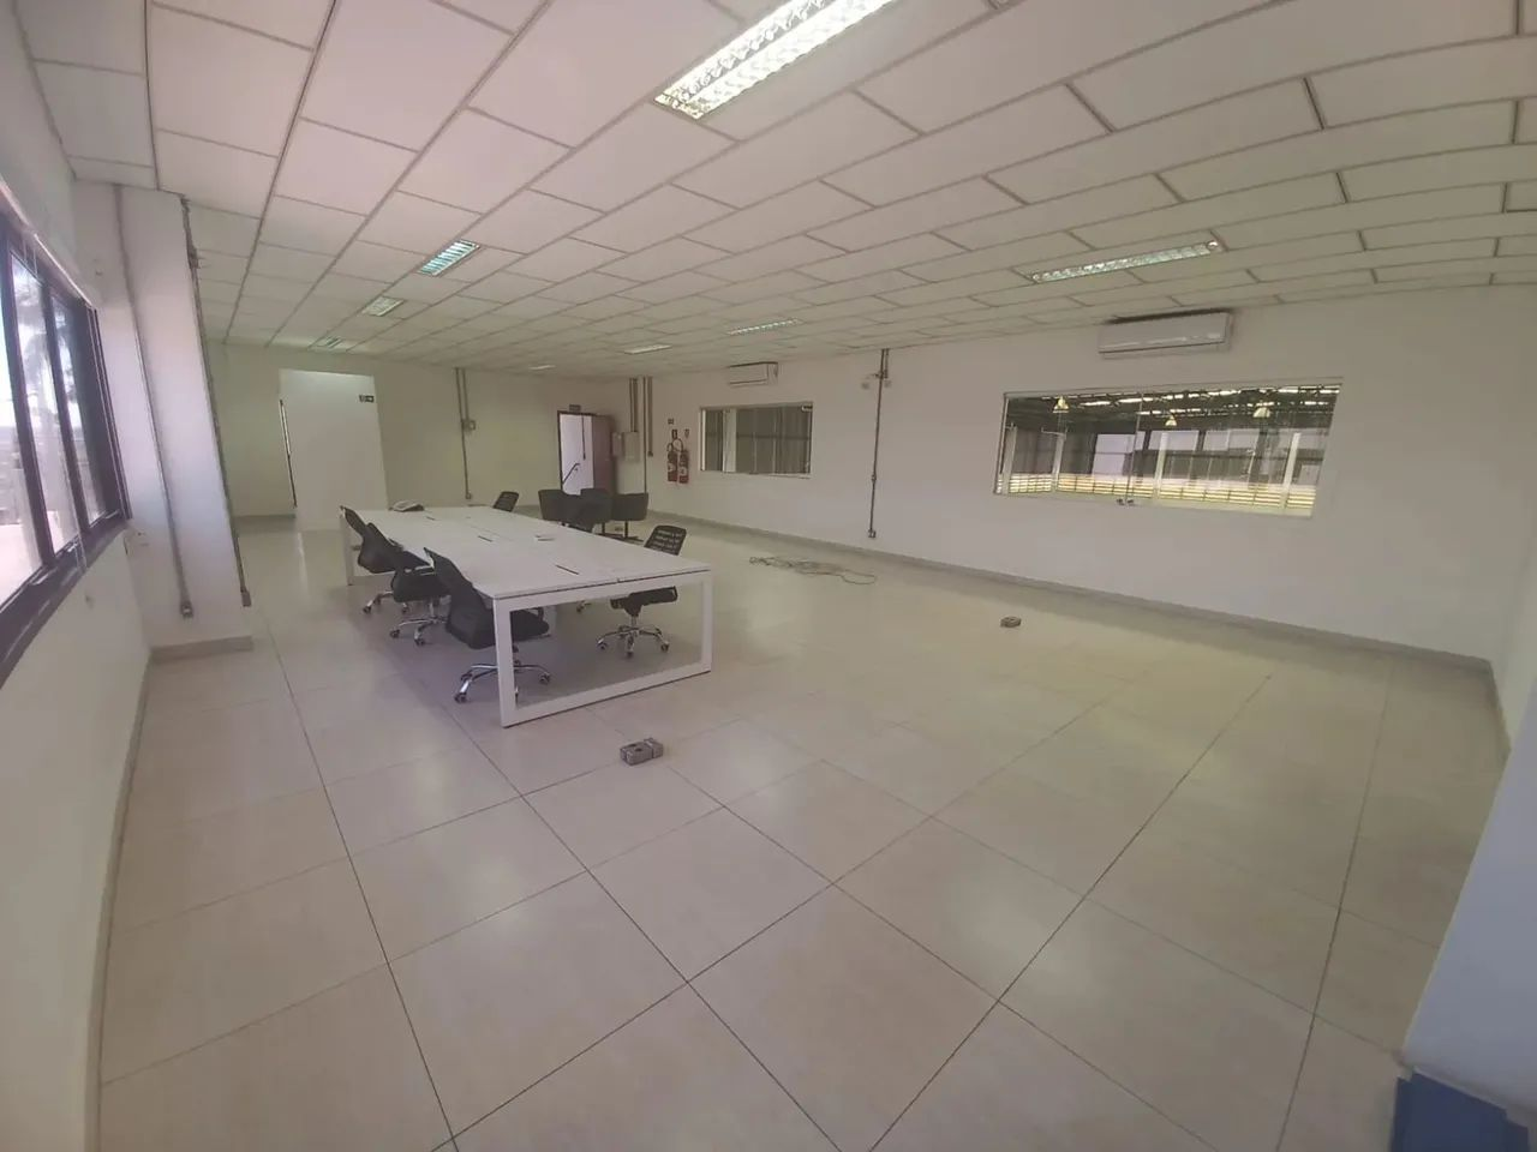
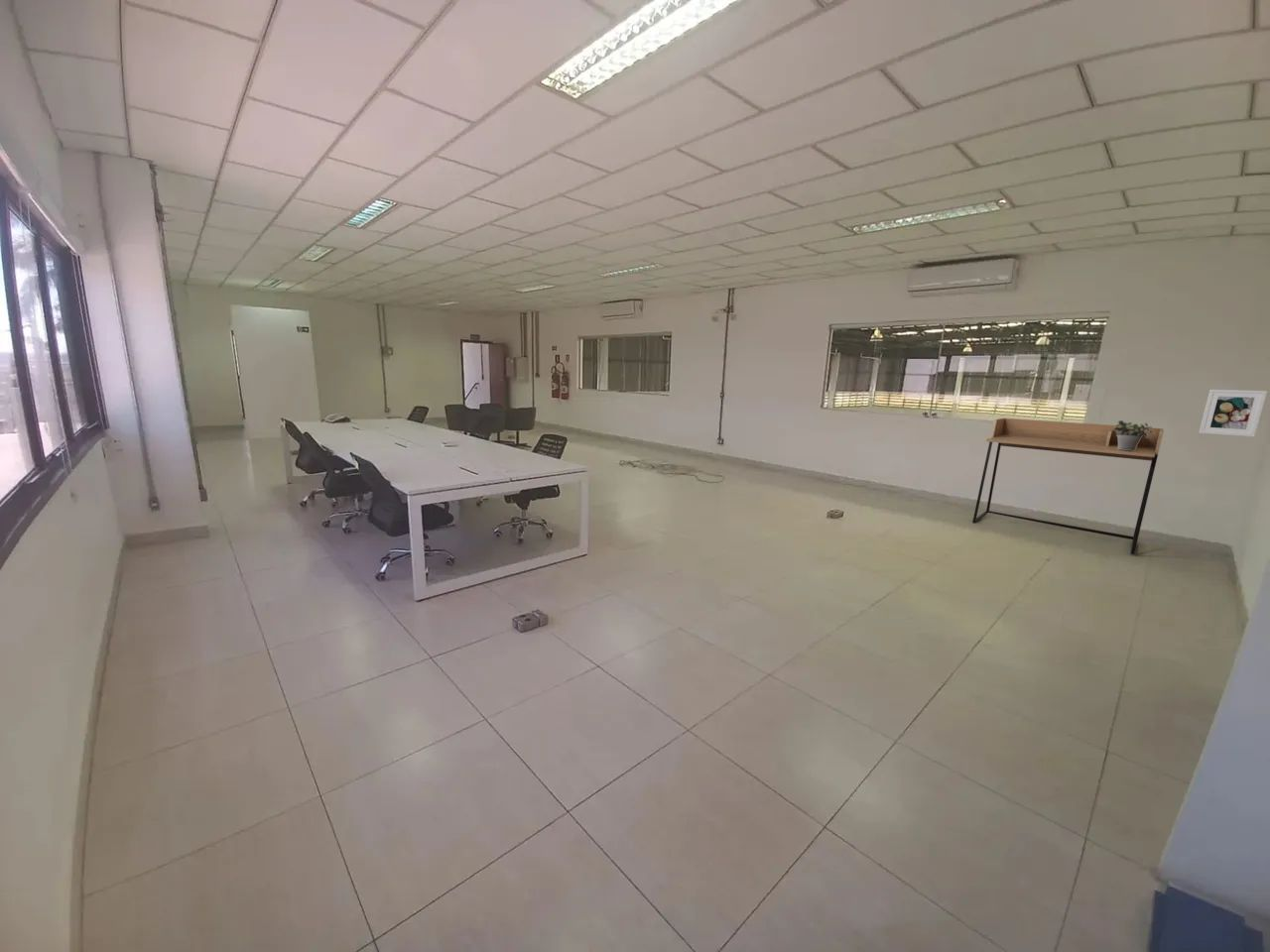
+ desk (1061, 451)
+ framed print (1231, 413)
+ potted plant (1130, 435)
